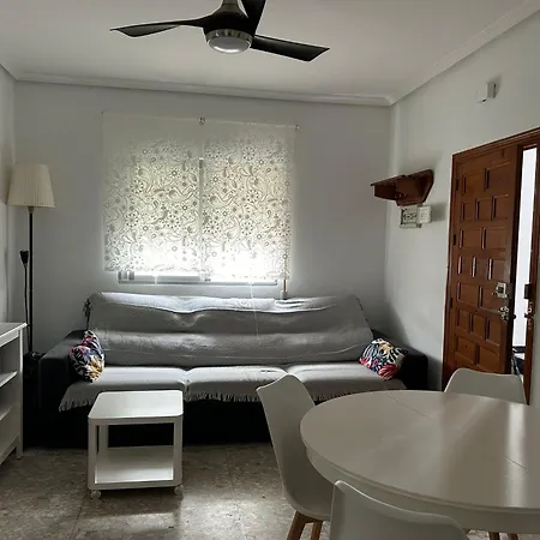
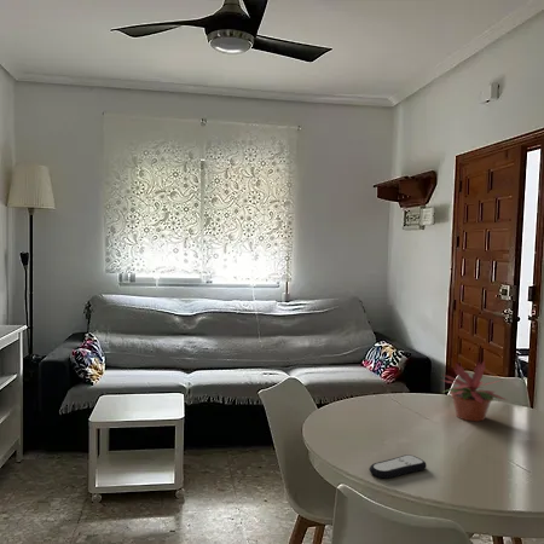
+ remote control (397, 465)
+ potted plant (471, 387)
